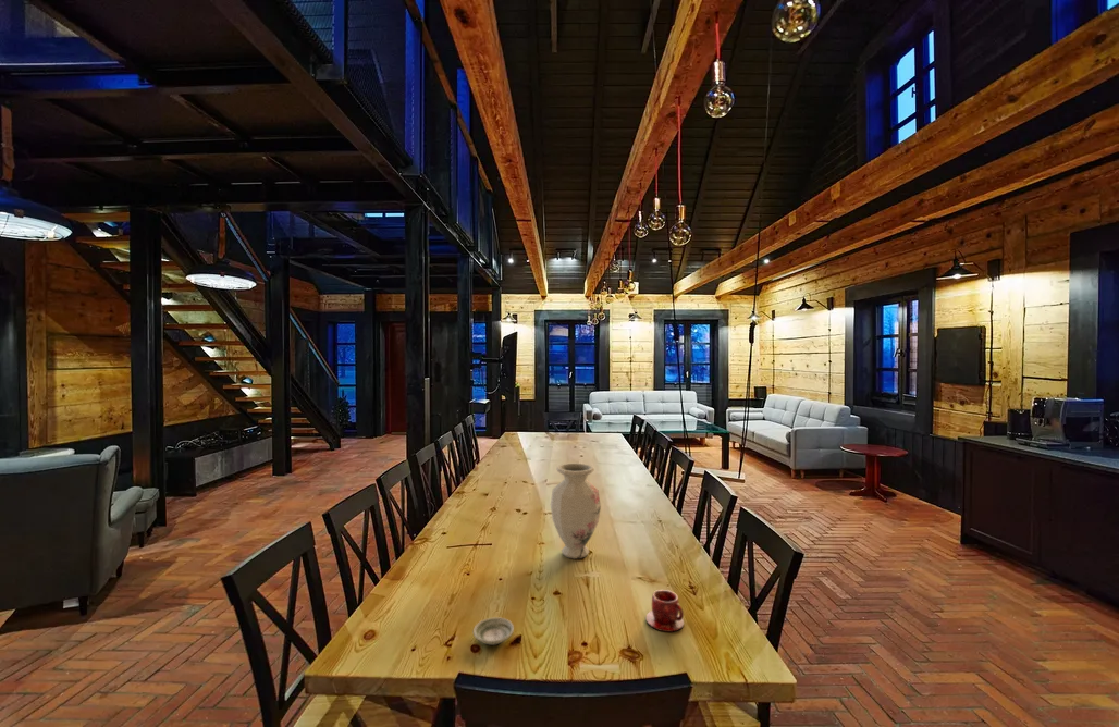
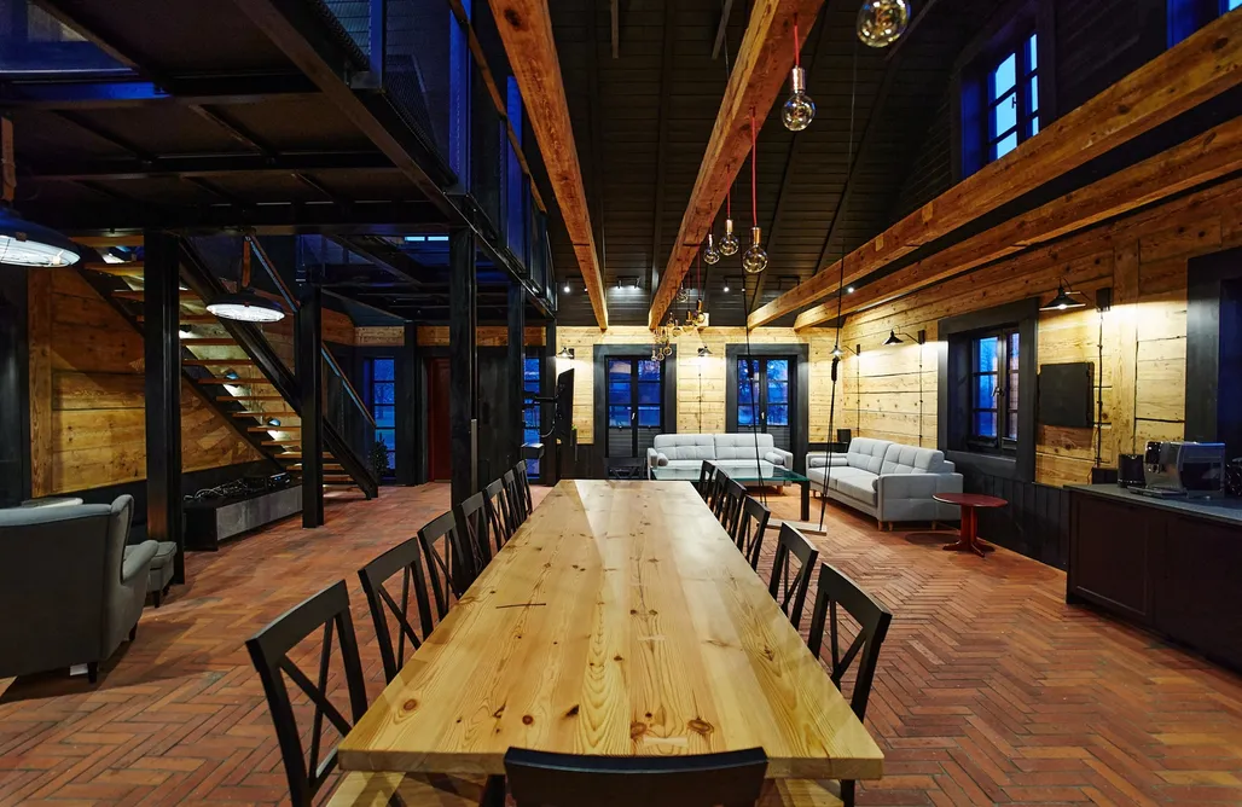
- vase (575, 509)
- teacup (665, 608)
- saucer (493, 633)
